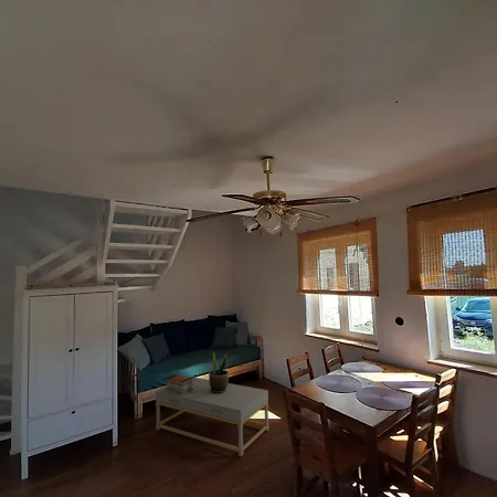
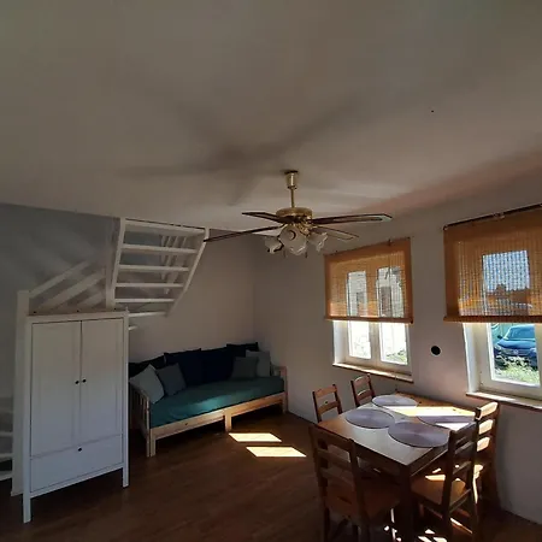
- coffee table (211, 410)
- potted plant (219, 371)
- book stack (179, 384)
